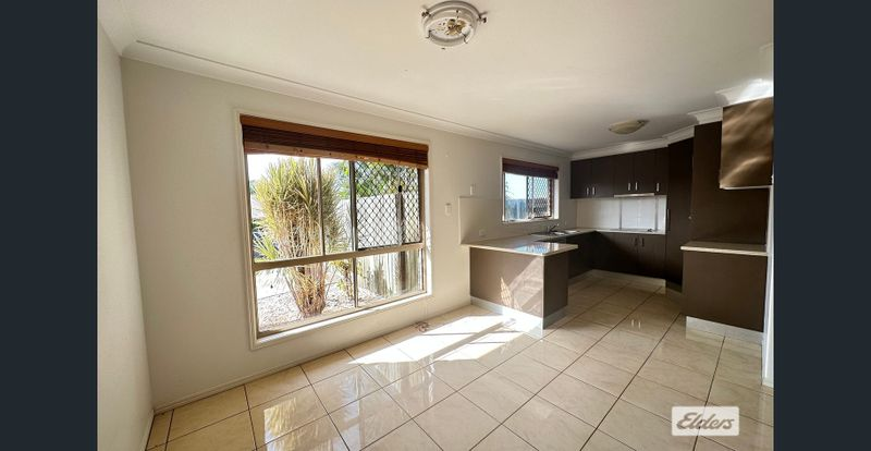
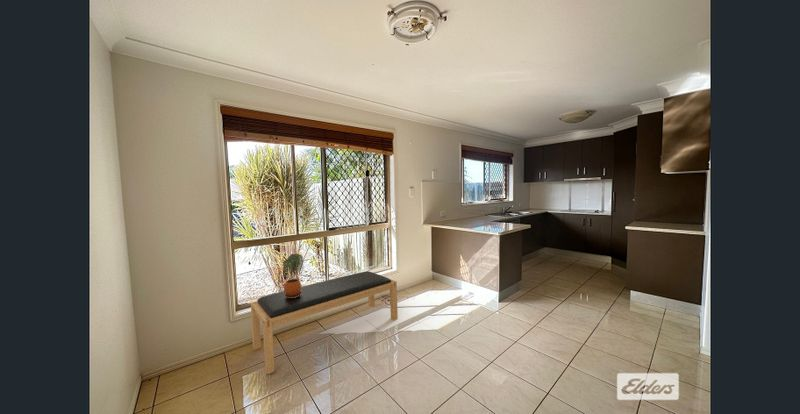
+ potted plant (293, 274)
+ bench (330, 308)
